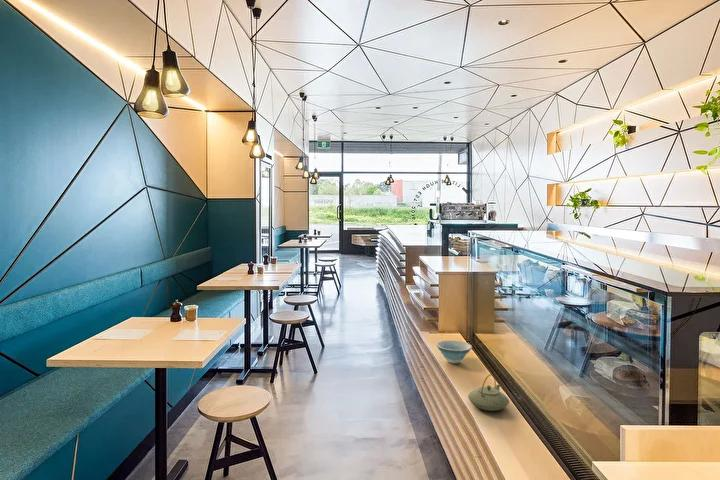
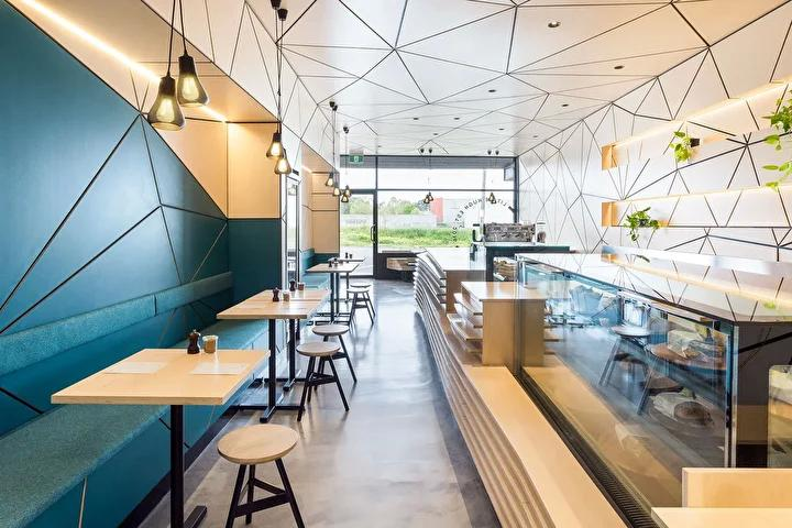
- bowl (453, 353)
- teapot (489, 389)
